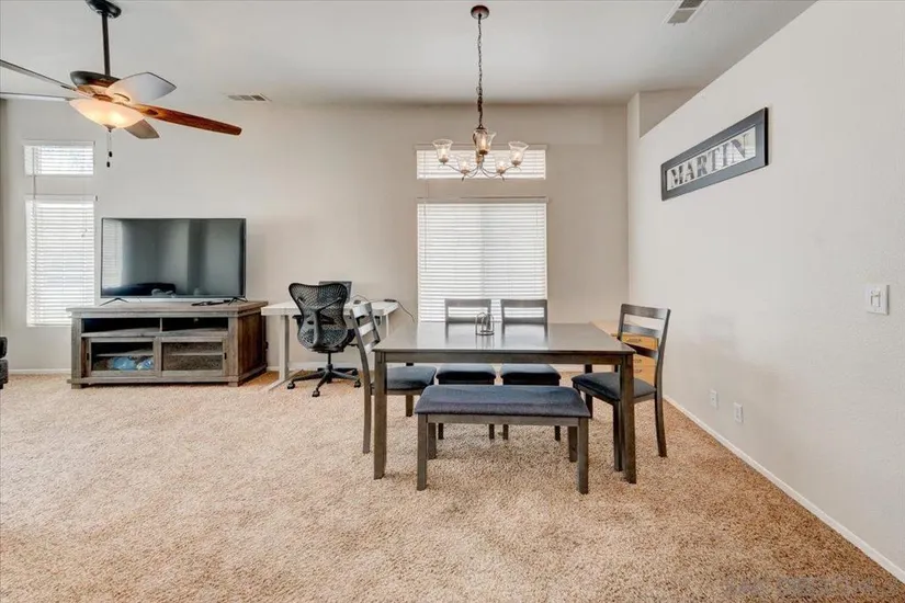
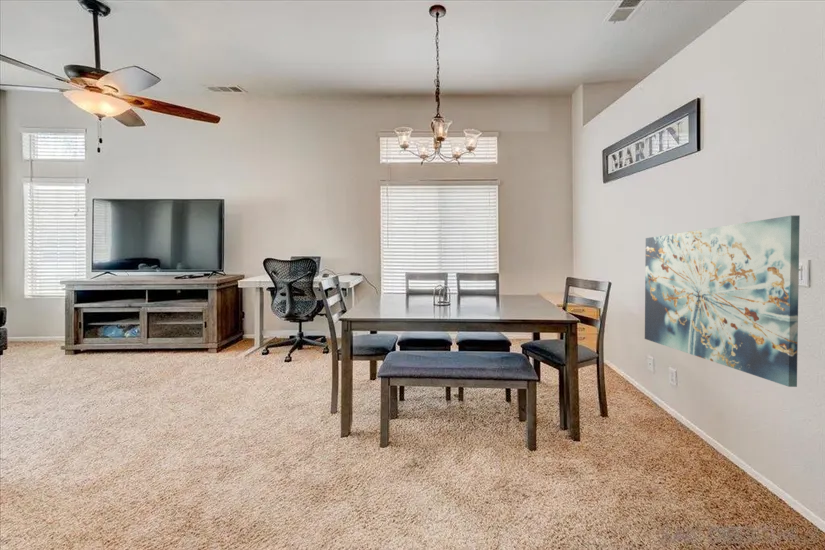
+ wall art (701, 293)
